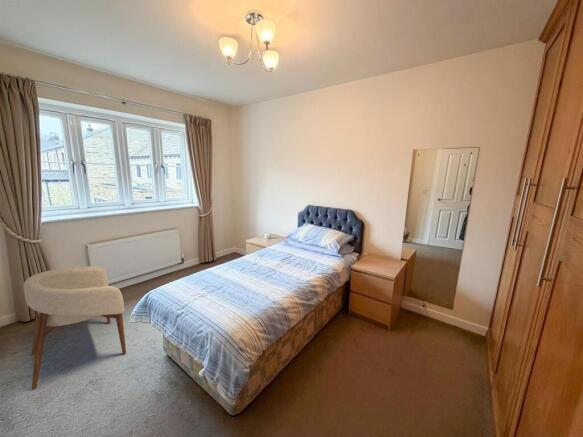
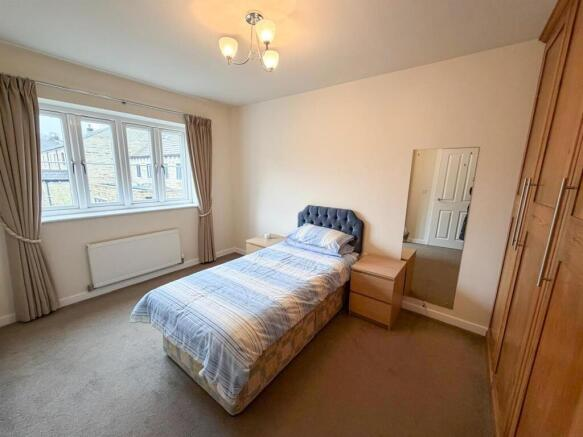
- armchair (80, 311)
